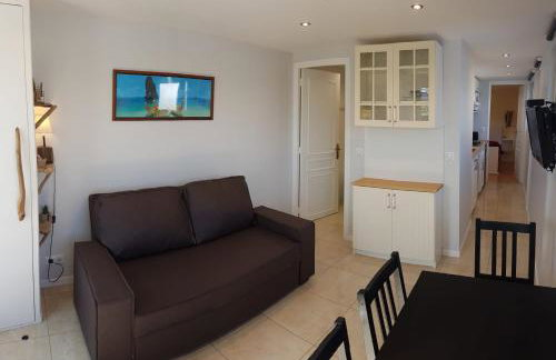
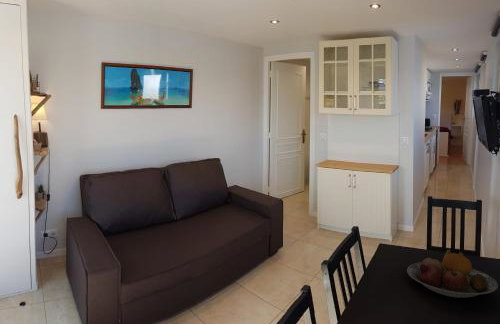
+ fruit bowl (450, 272)
